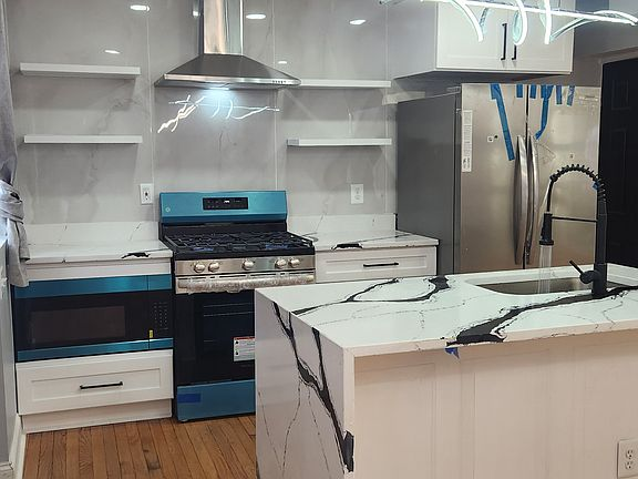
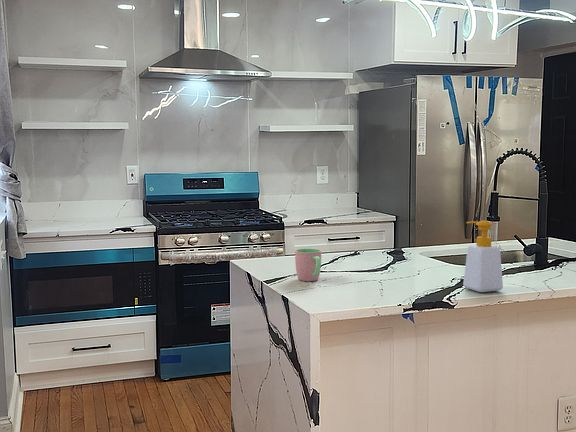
+ cup (310, 265)
+ soap bottle (479, 254)
